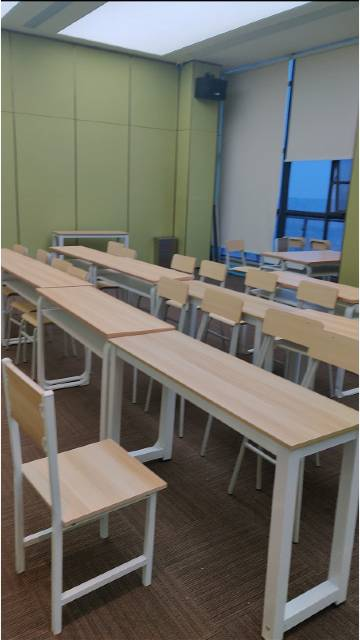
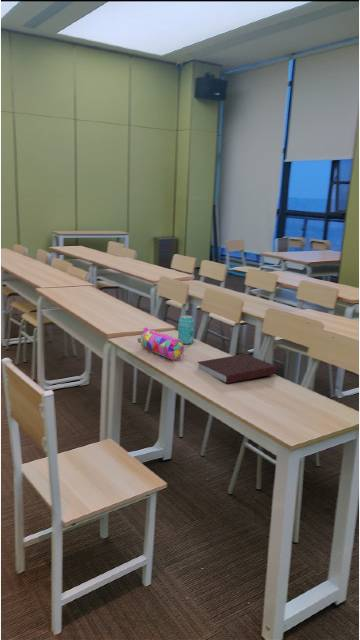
+ beverage can (186, 329)
+ pencil case (160, 343)
+ notebook (236, 367)
